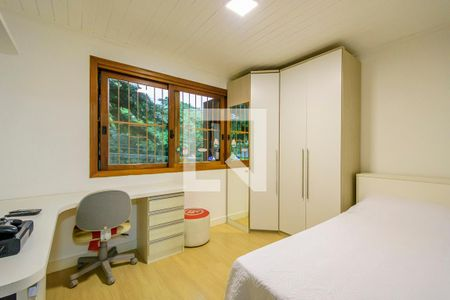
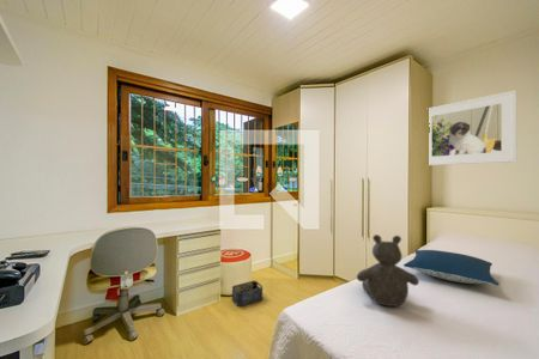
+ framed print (464, 132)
+ storage bin (247, 292)
+ teddy bear (383, 266)
+ pillow (448, 264)
